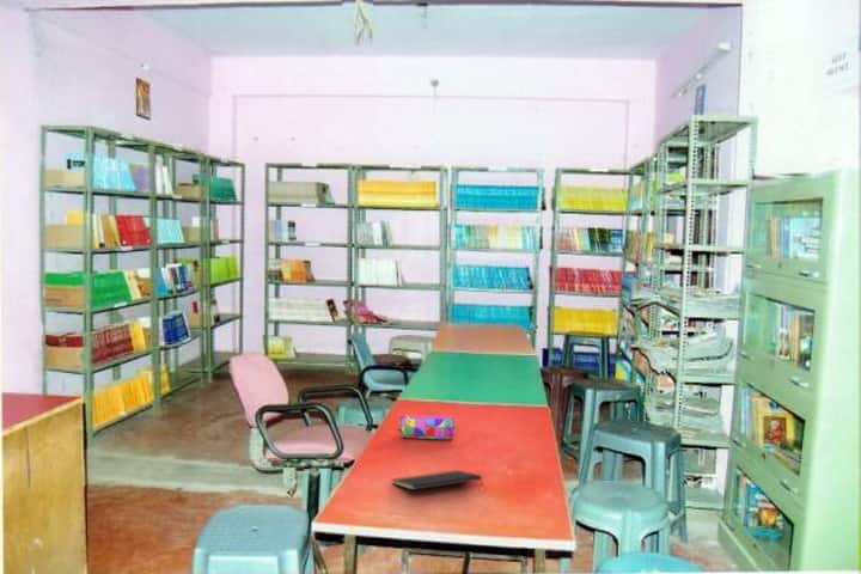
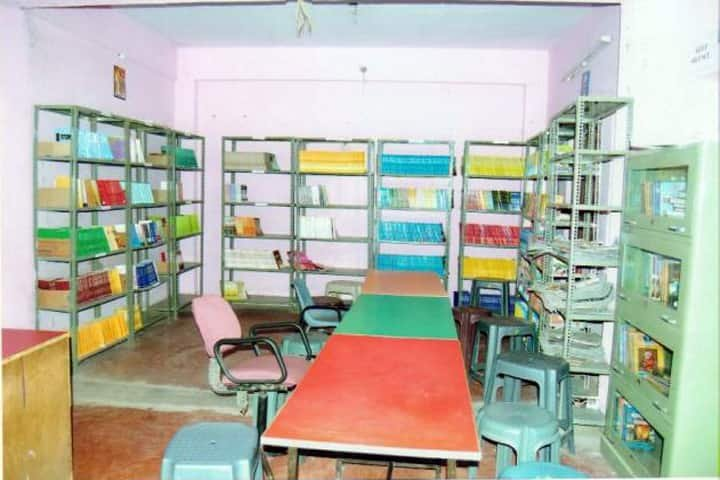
- pencil case (426, 426)
- notepad (435, 480)
